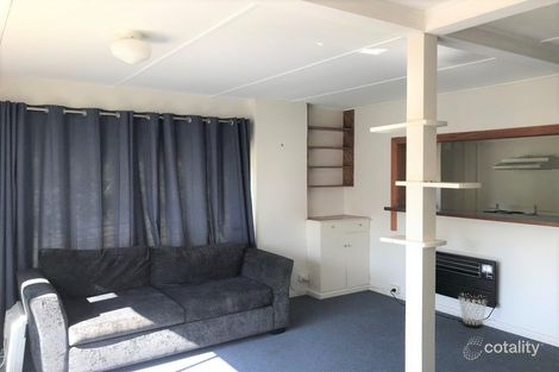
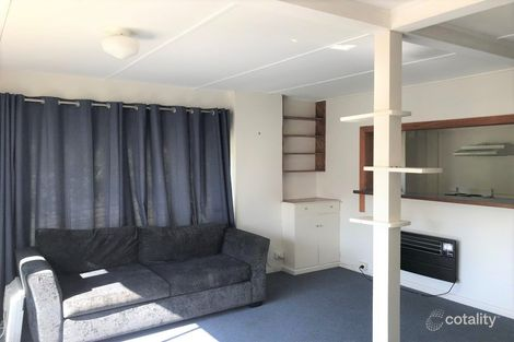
- wastebasket (472, 309)
